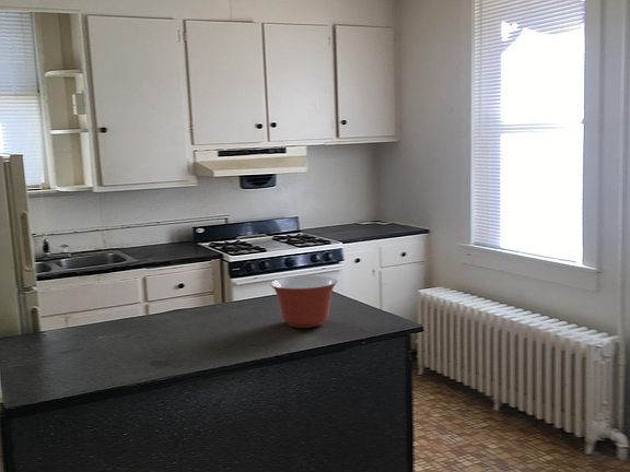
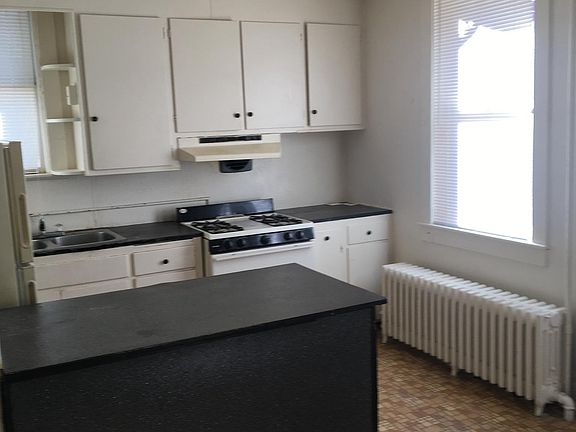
- mixing bowl (304, 303)
